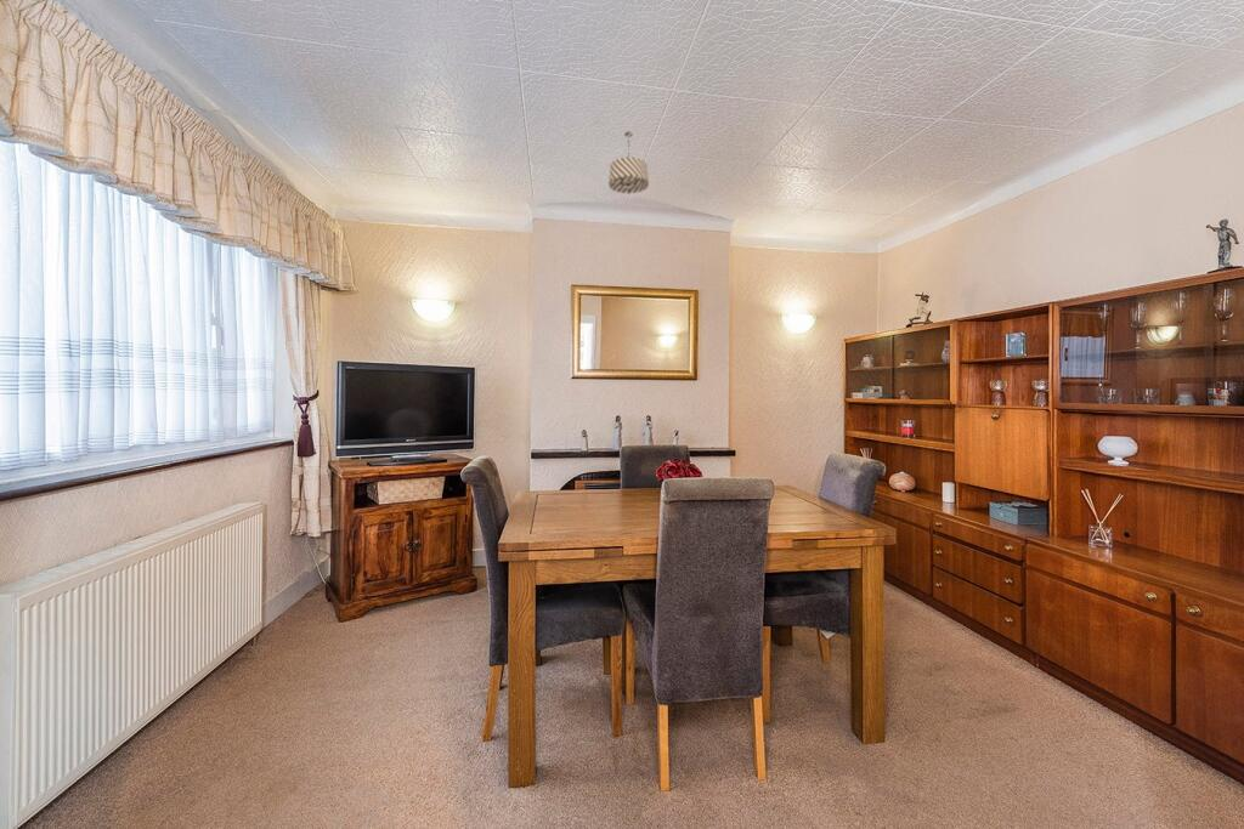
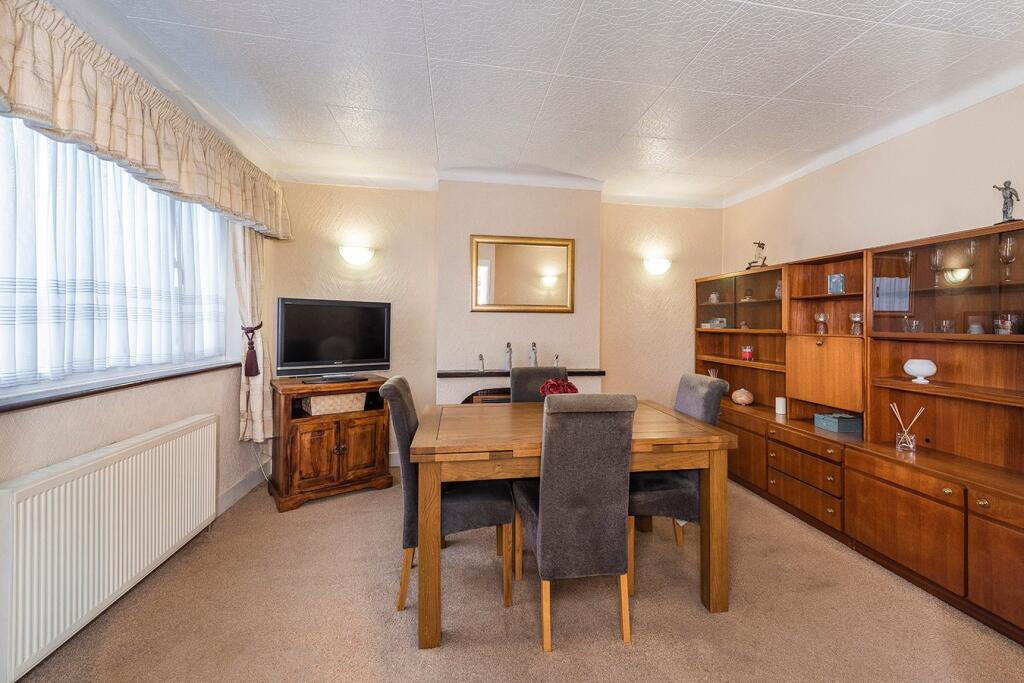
- pendant light (628, 164)
